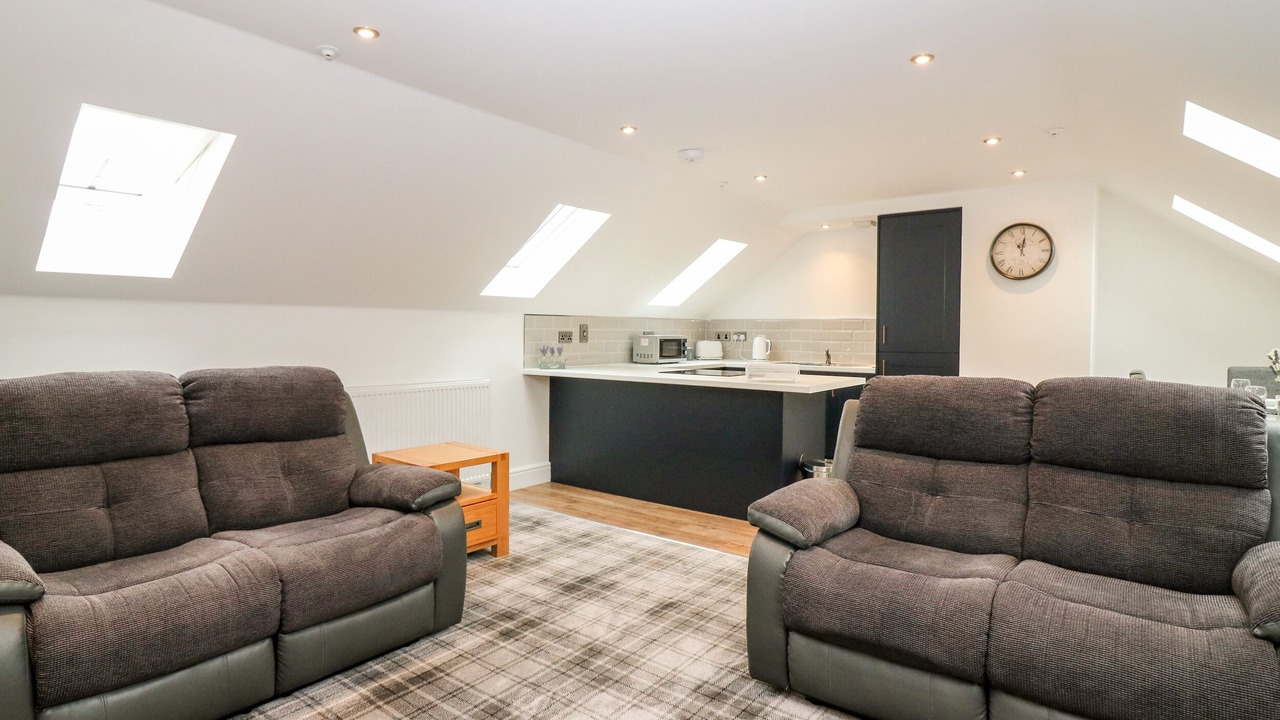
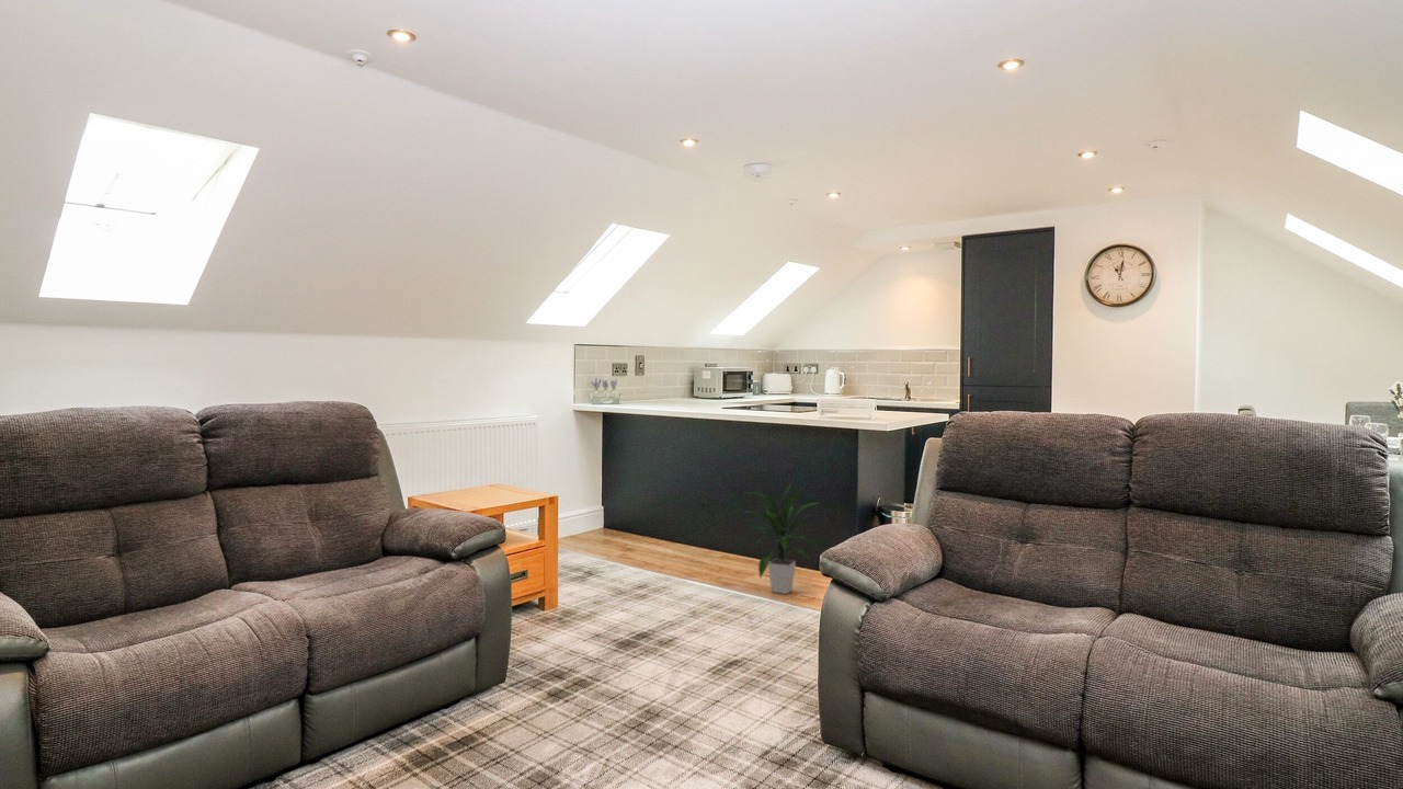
+ indoor plant (778, 537)
